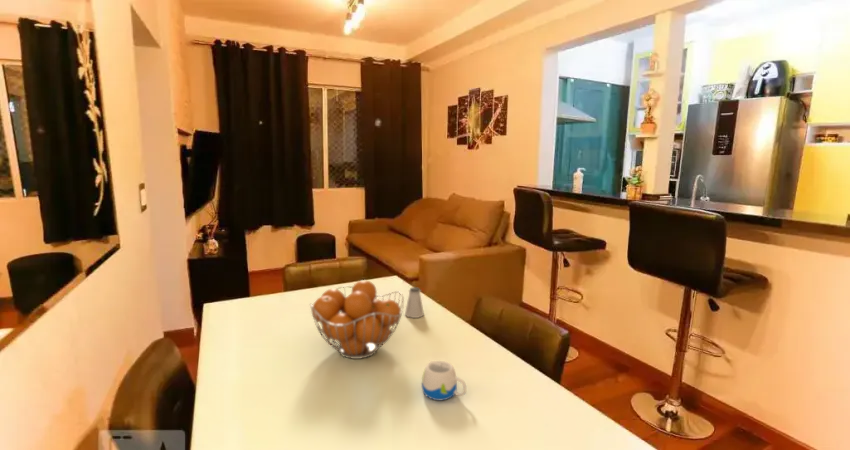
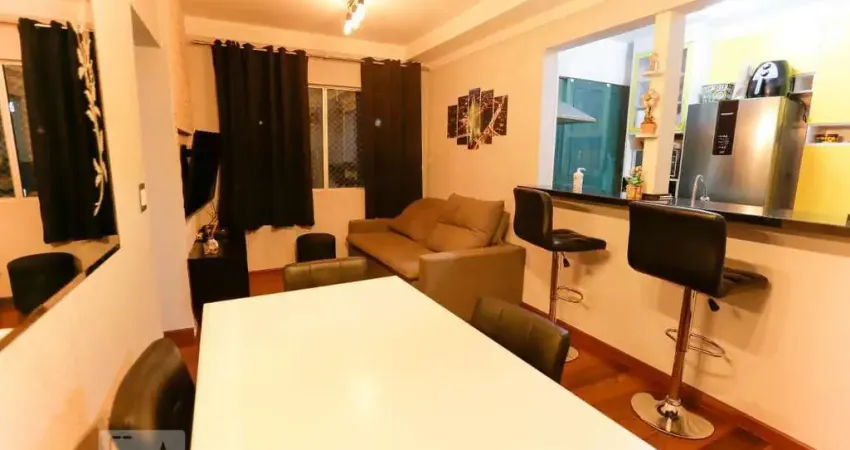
- fruit basket (358, 318)
- mug (444, 379)
- saltshaker (414, 301)
